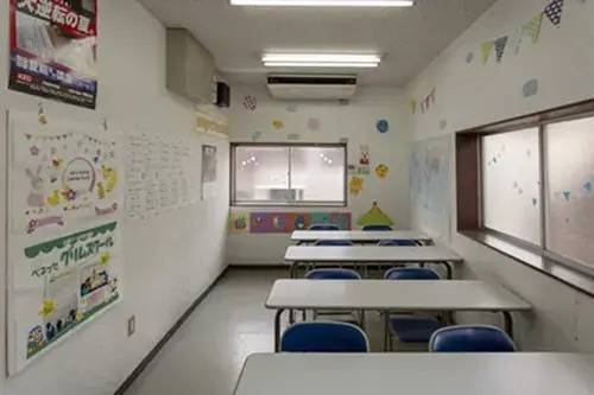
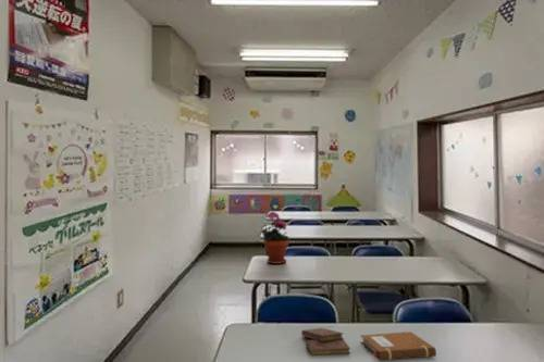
+ book (323, 337)
+ notebook (395, 346)
+ potted plant (275, 236)
